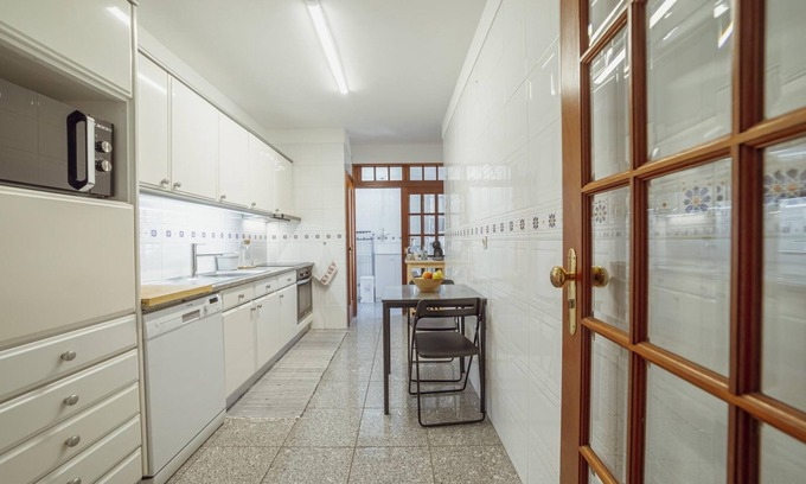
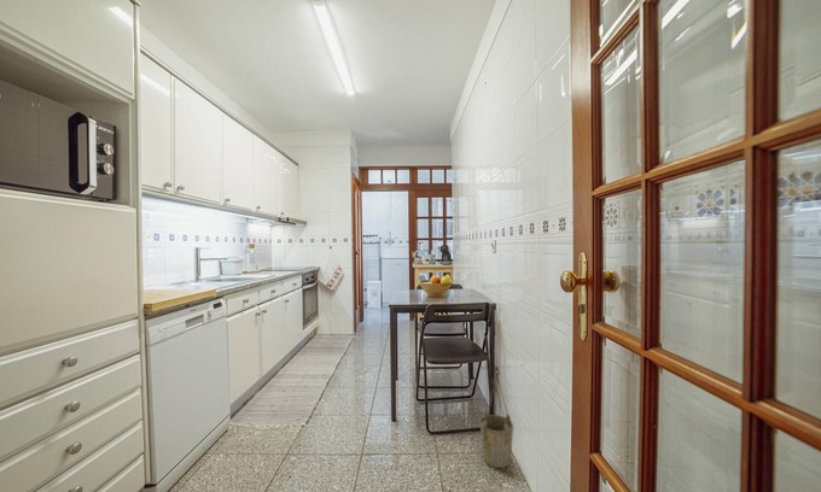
+ bucket (496, 415)
